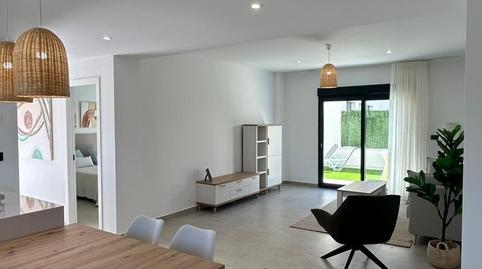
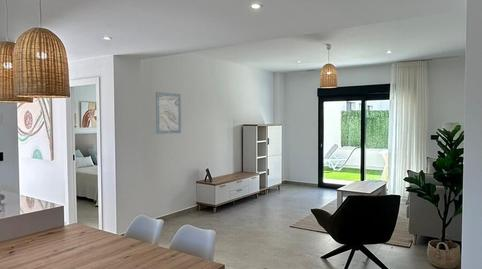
+ wall art (168, 113)
